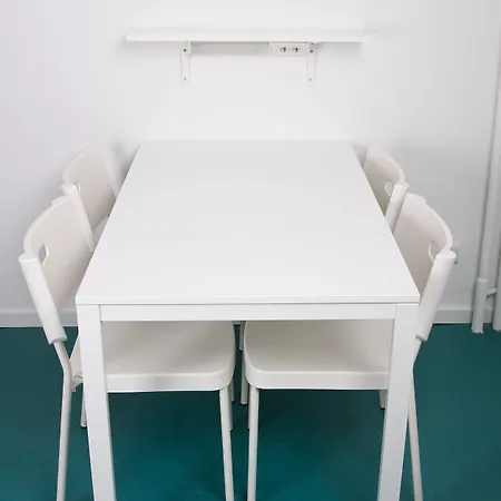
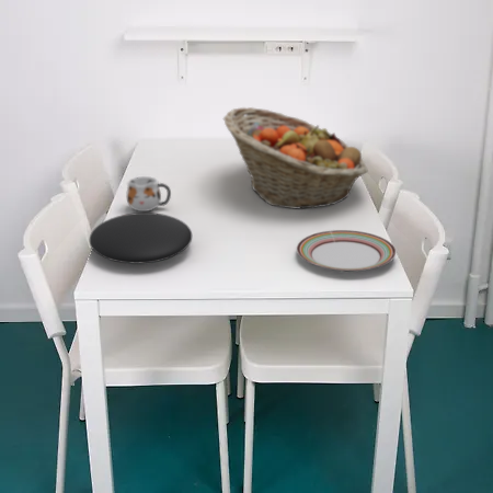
+ plate (140, 237)
+ fruit basket (294, 152)
+ plate (345, 252)
+ mug (148, 192)
